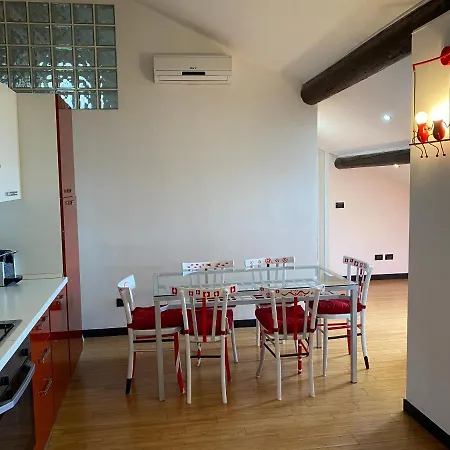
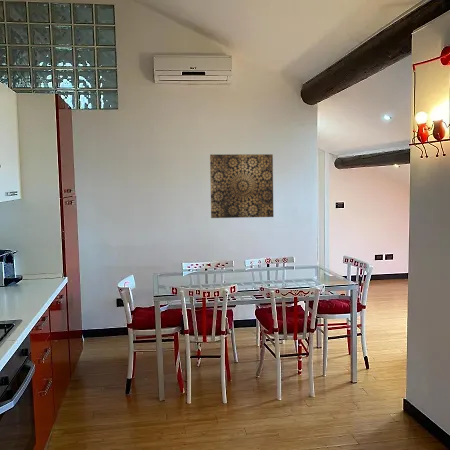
+ wall art (241, 186)
